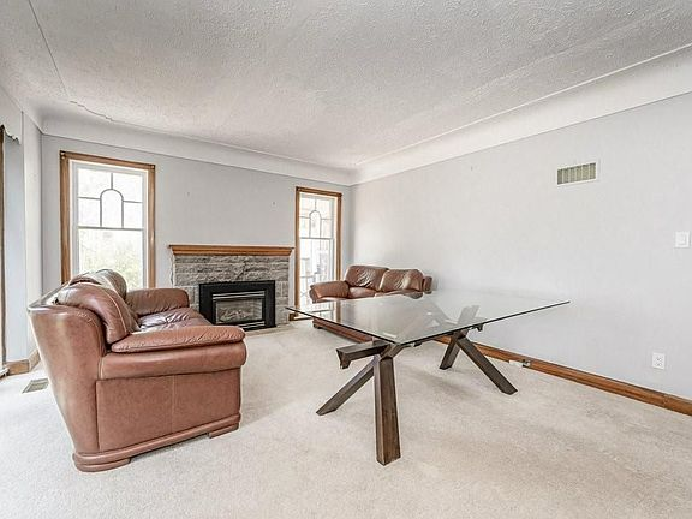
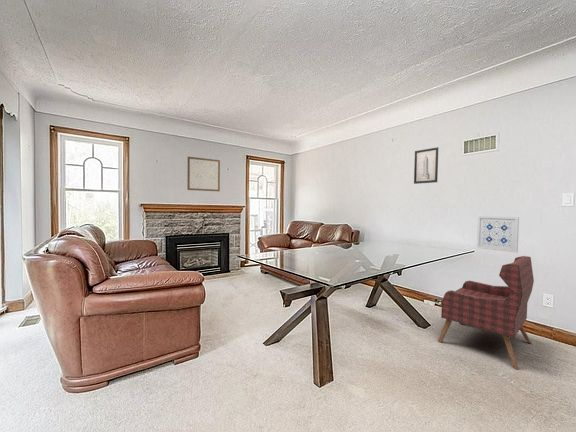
+ wall art (425, 166)
+ armchair (486, 299)
+ wall art (203, 175)
+ wall art (496, 233)
